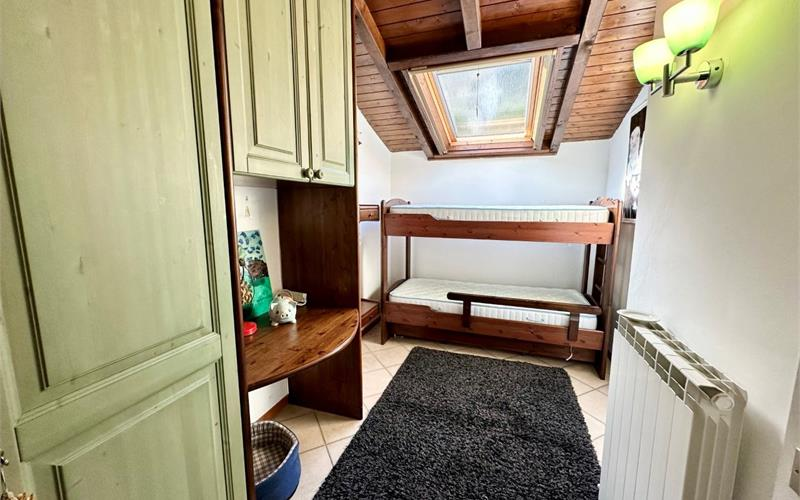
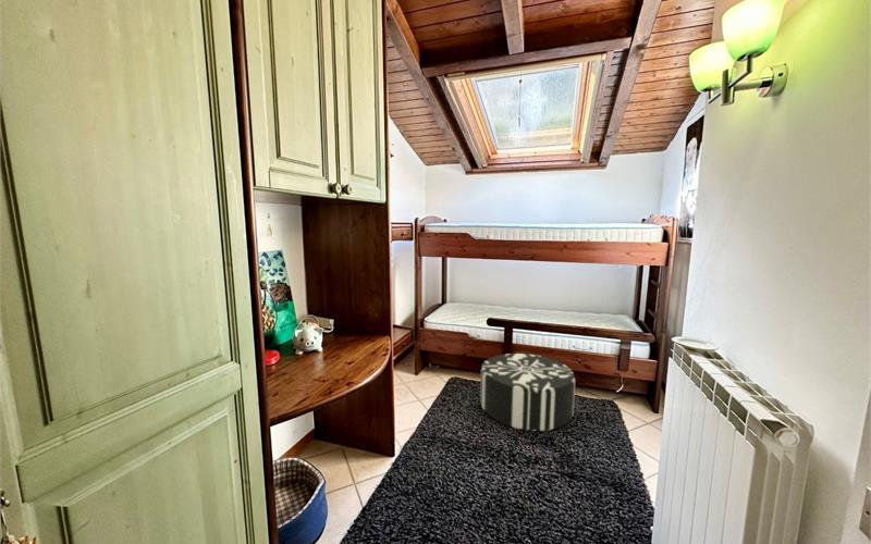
+ pouf (526, 387)
